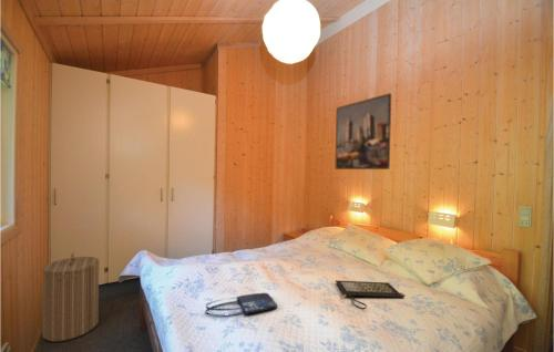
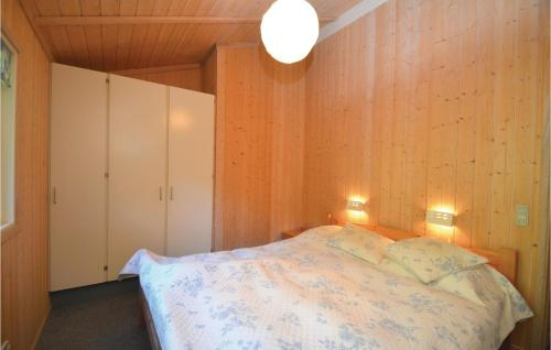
- laundry hamper (72, 290)
- shopping bag (240, 303)
- clutch bag (365, 288)
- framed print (360, 135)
